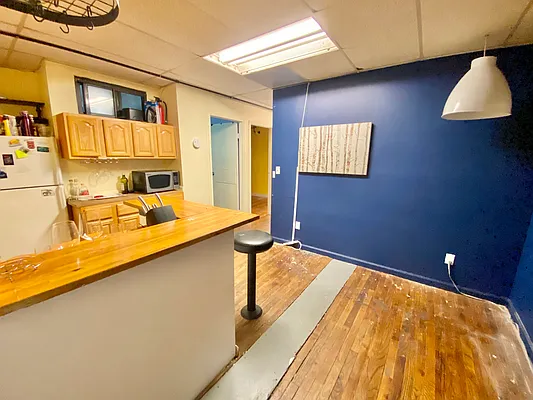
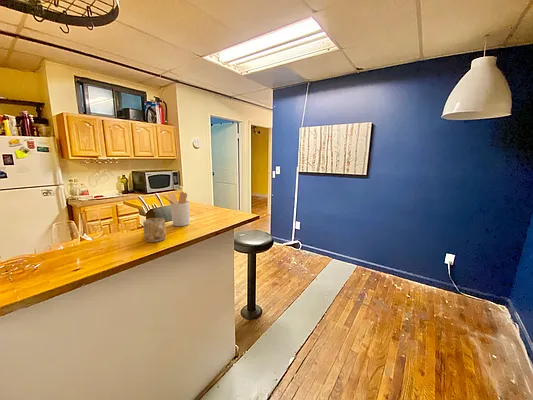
+ mug (156, 230)
+ utensil holder (175, 208)
